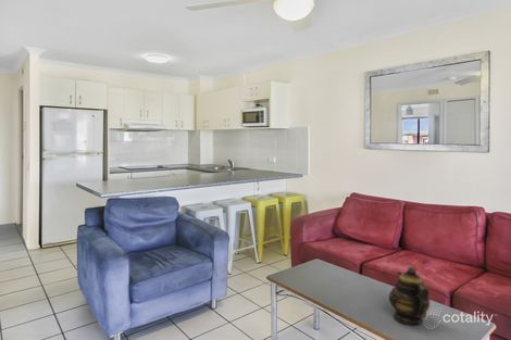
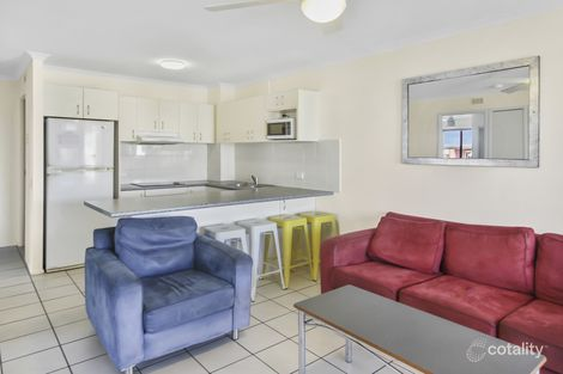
- teapot (410, 292)
